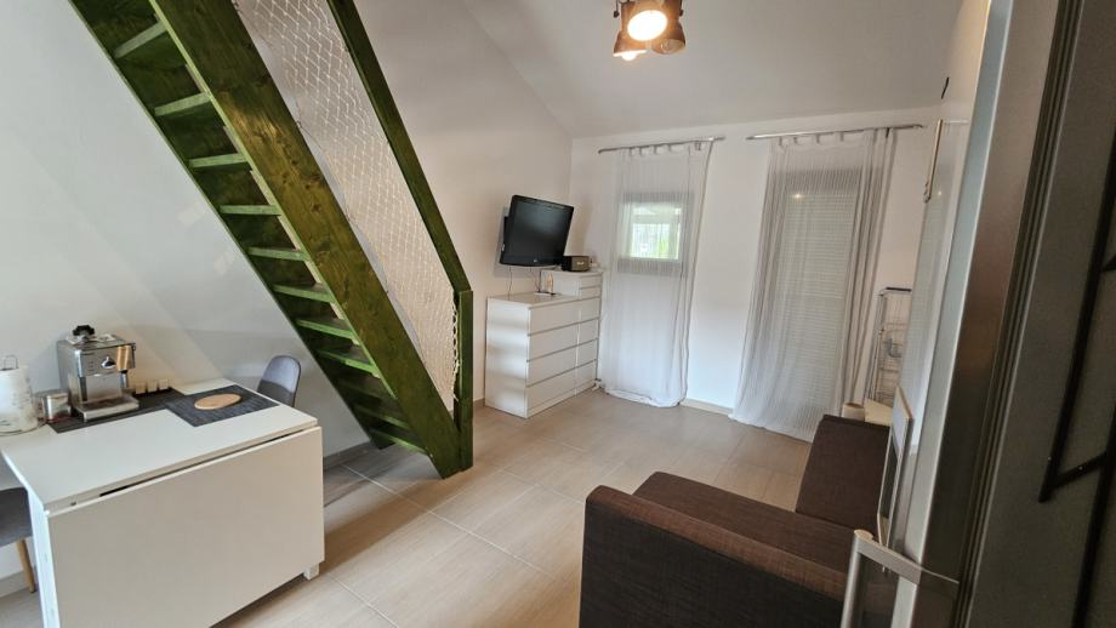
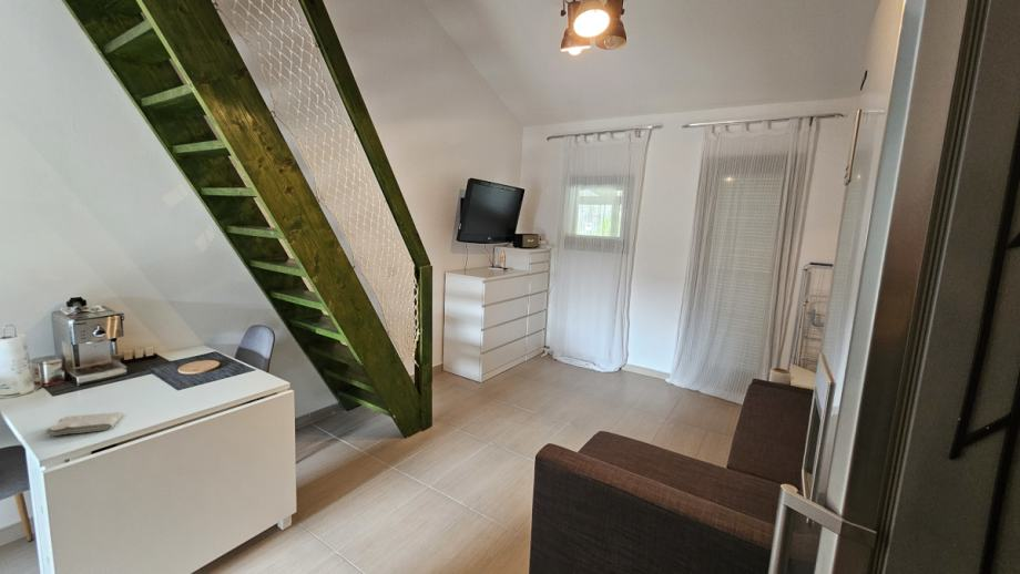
+ washcloth (86, 422)
